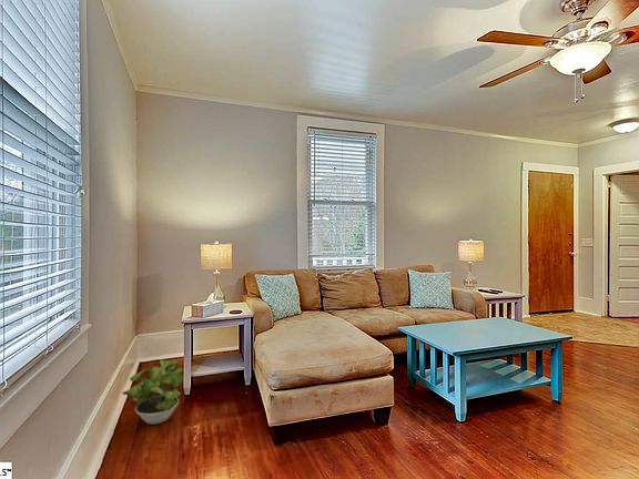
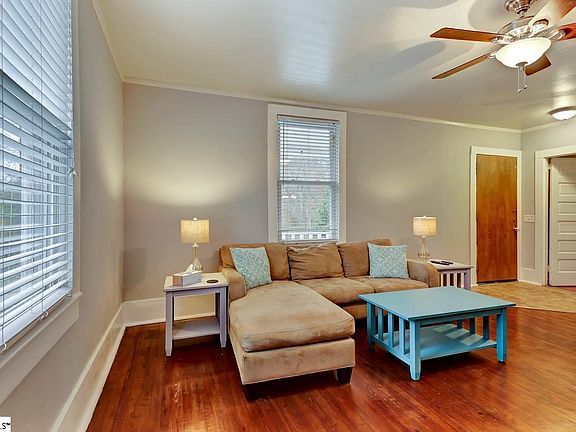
- potted plant (154, 390)
